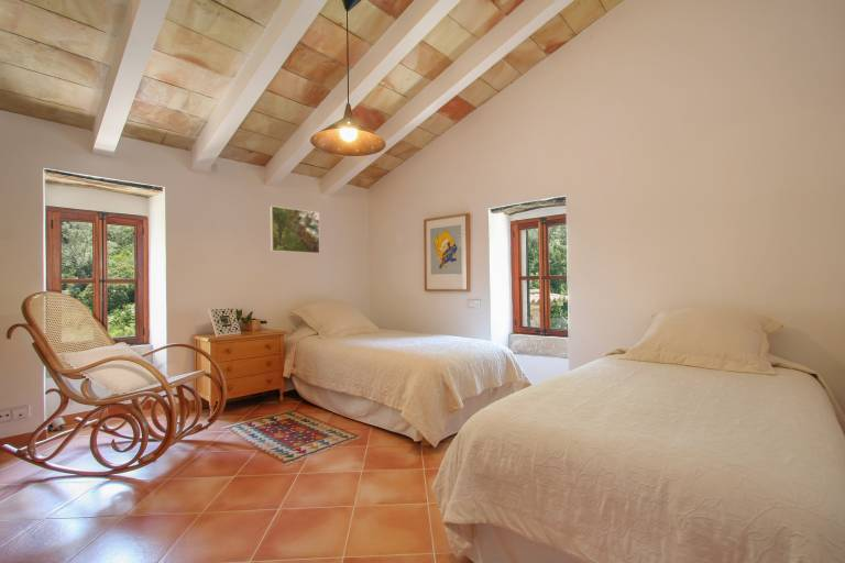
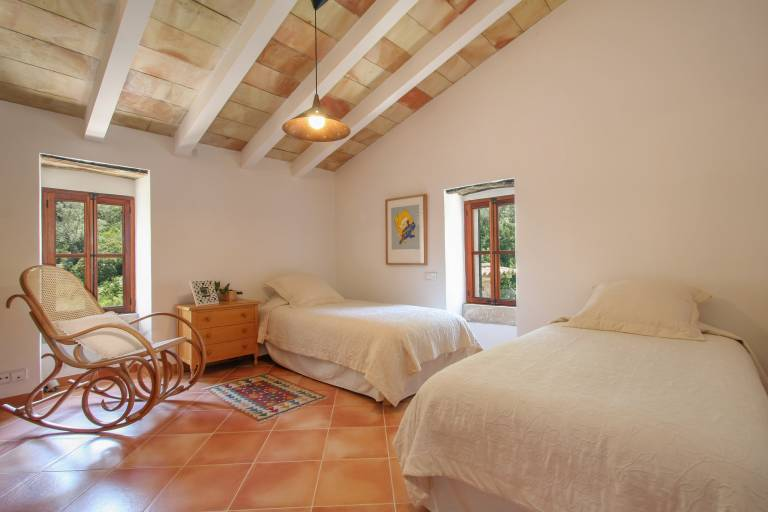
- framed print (296, 231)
